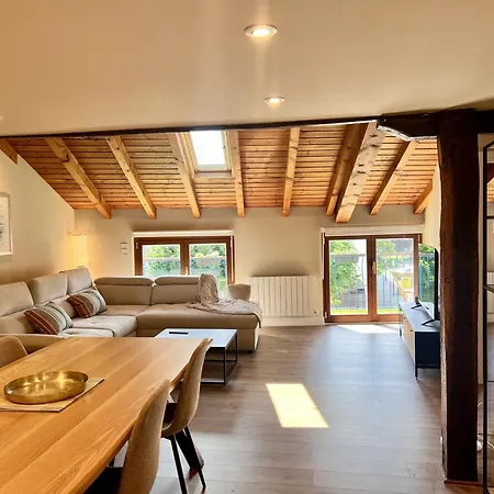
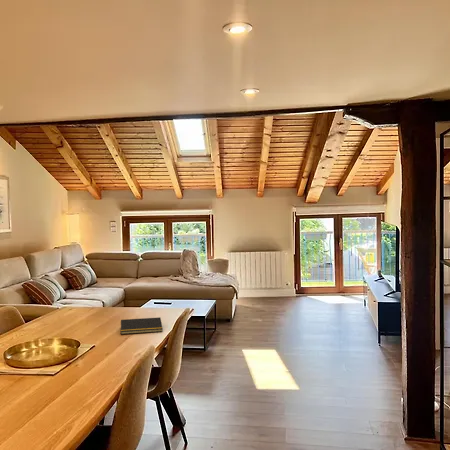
+ notepad (141, 325)
